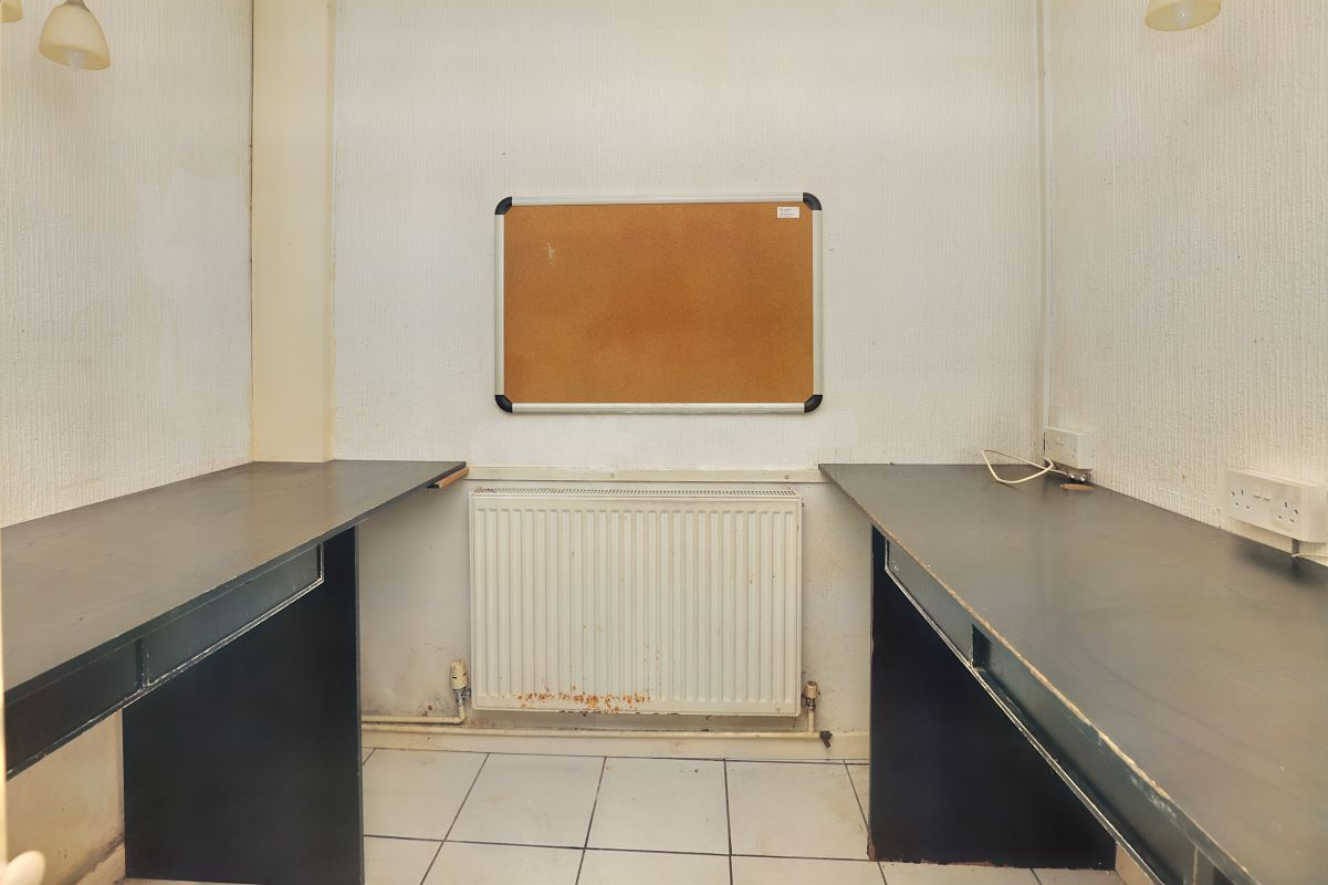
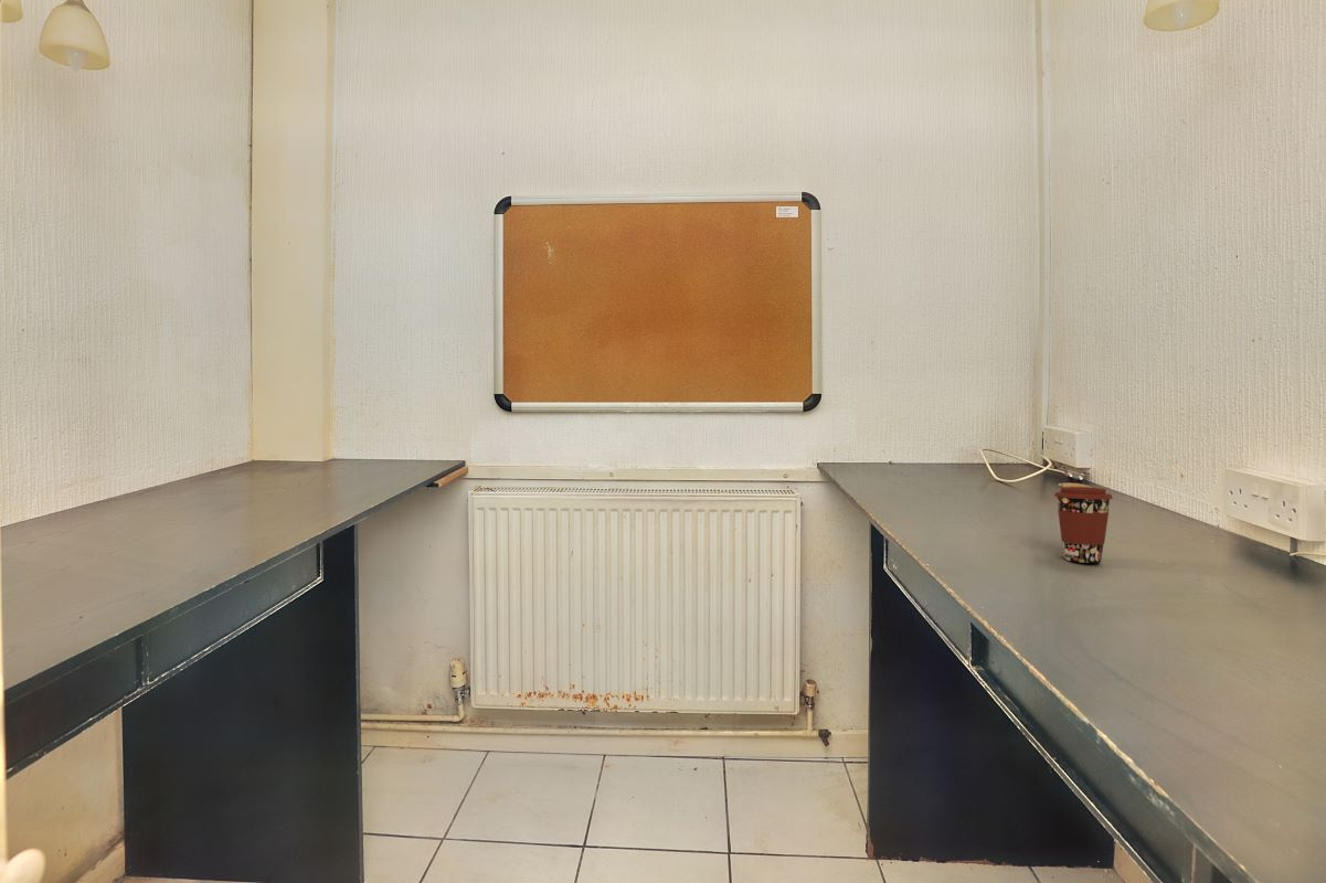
+ coffee cup (1082, 523)
